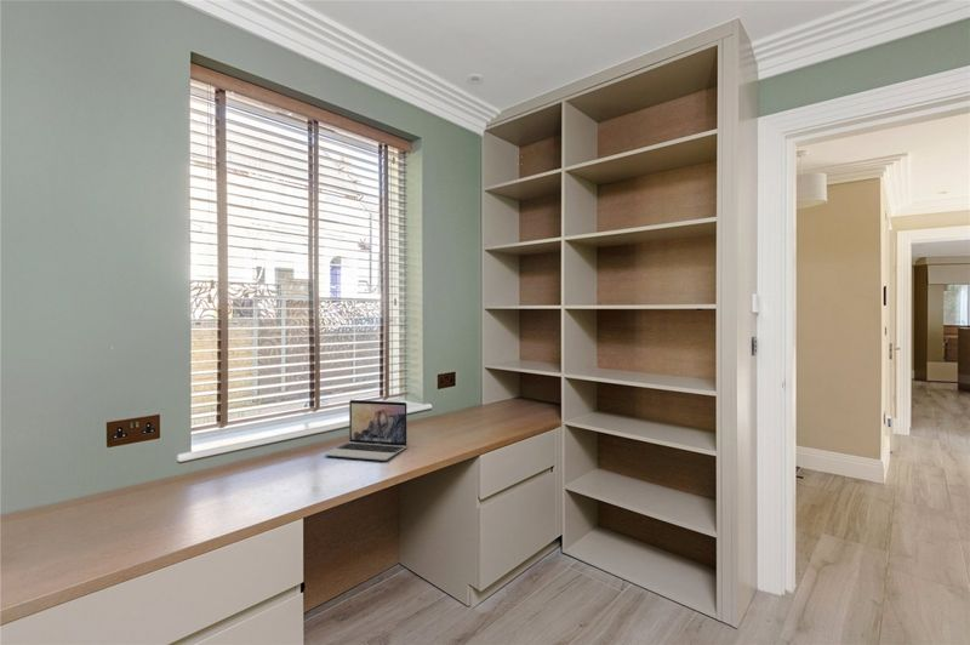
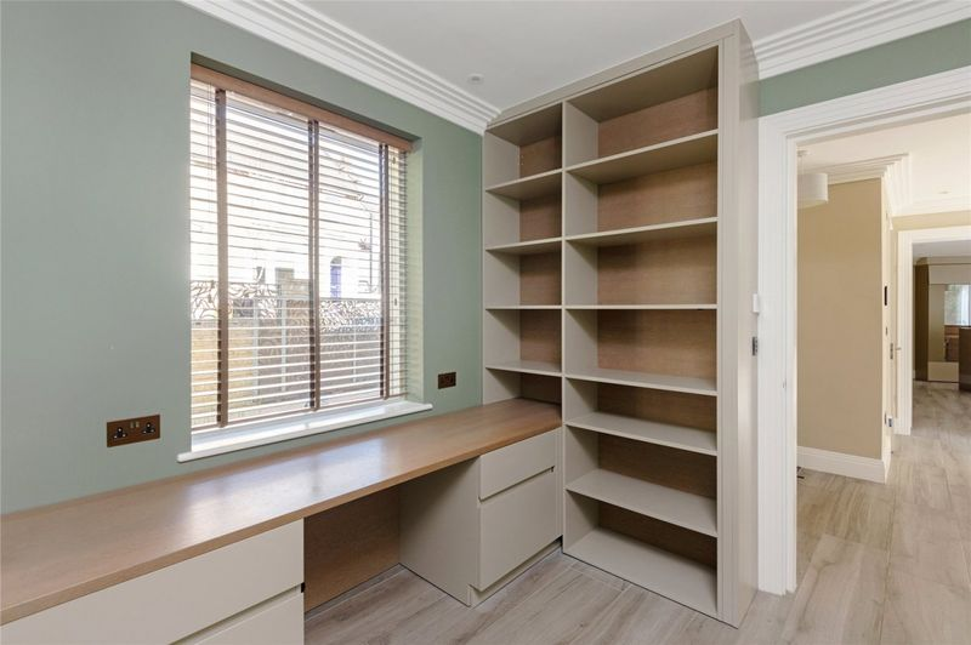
- laptop (366, 428)
